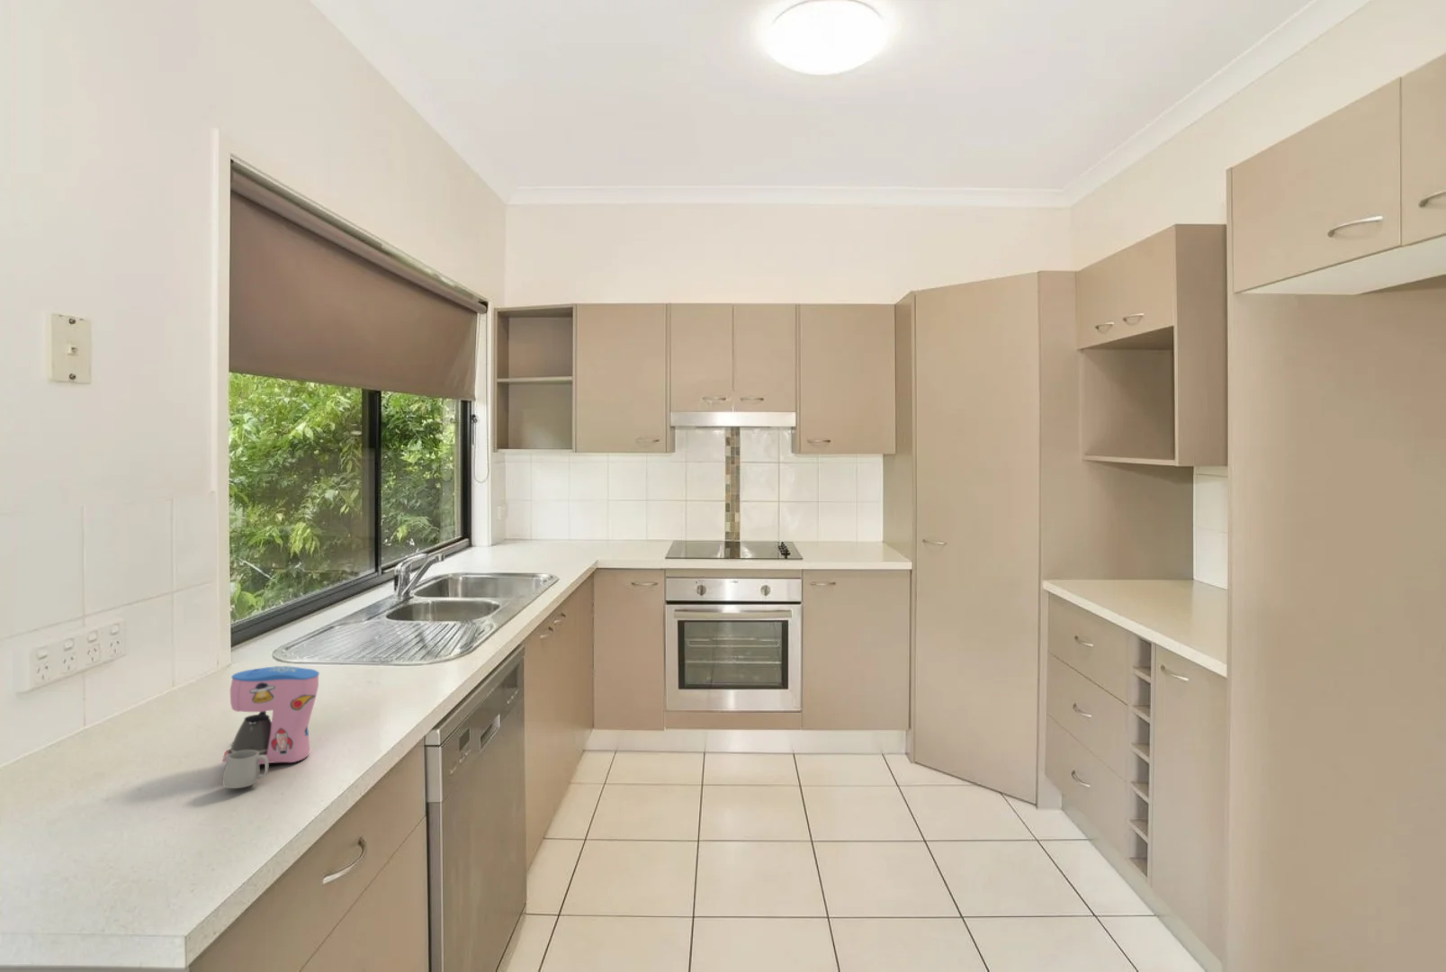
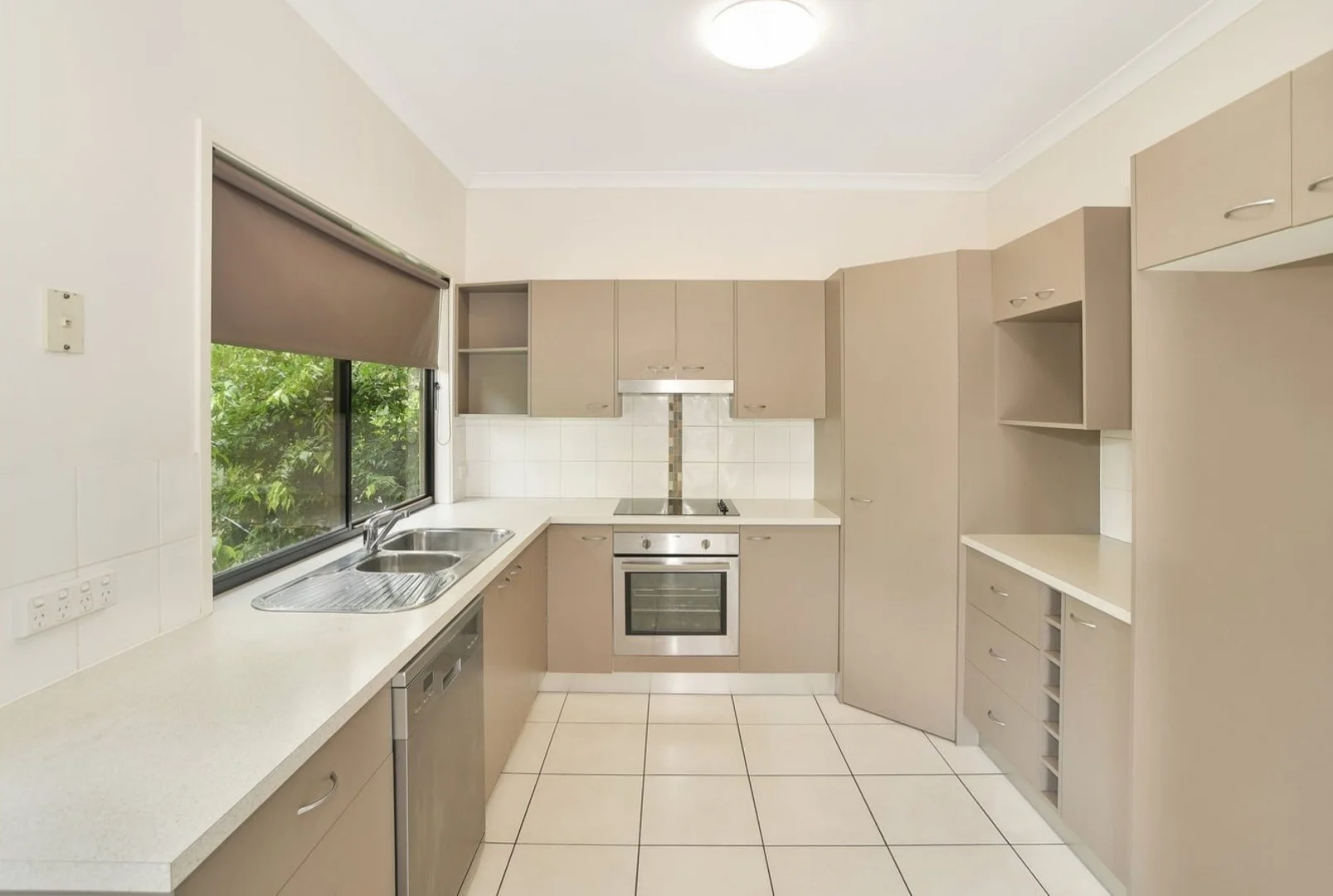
- coffee maker (270, 711)
